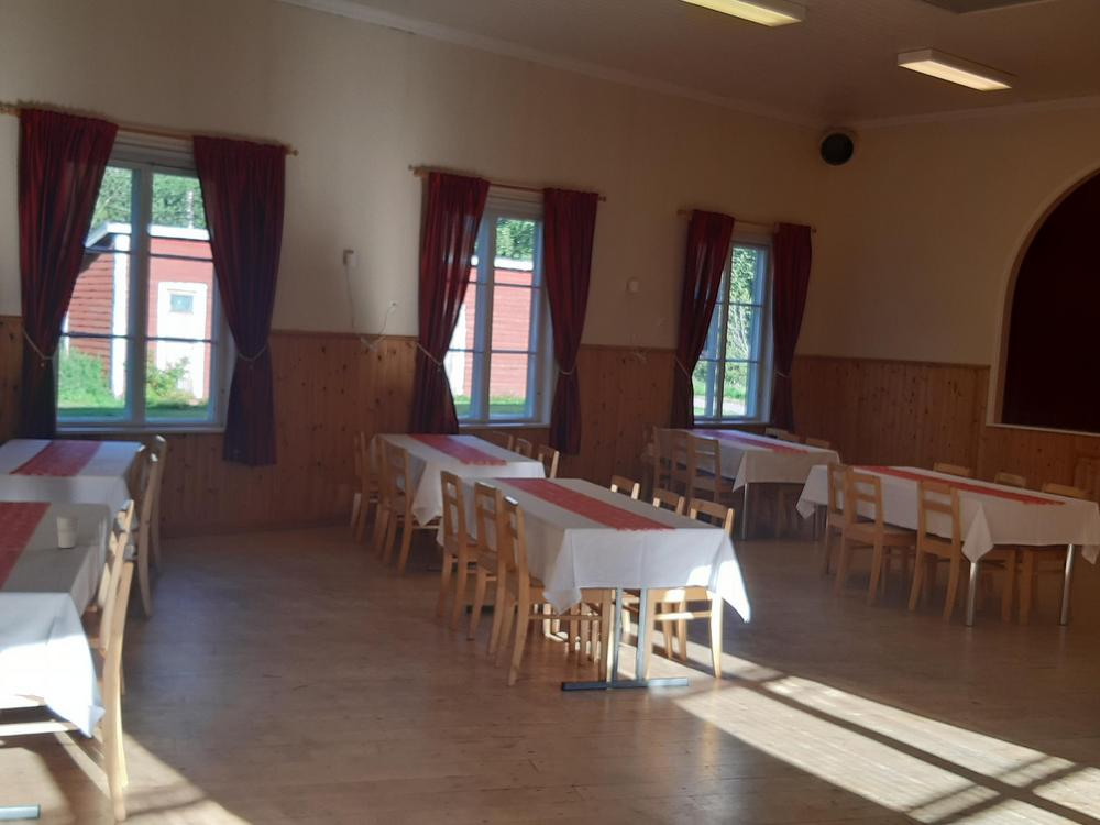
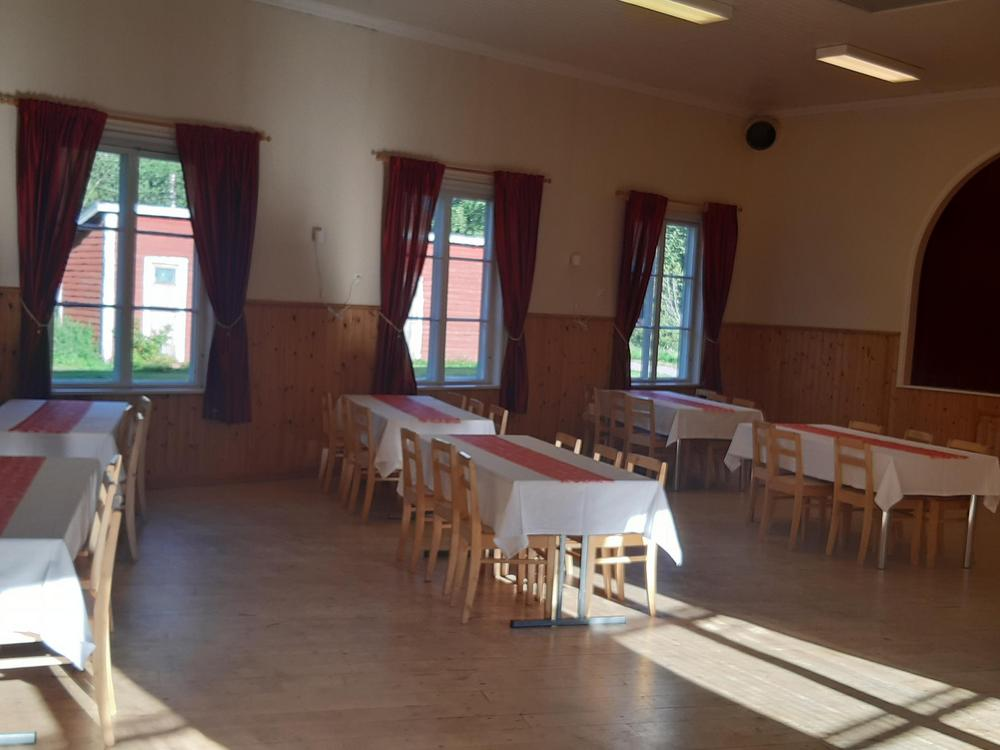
- cup (67, 530)
